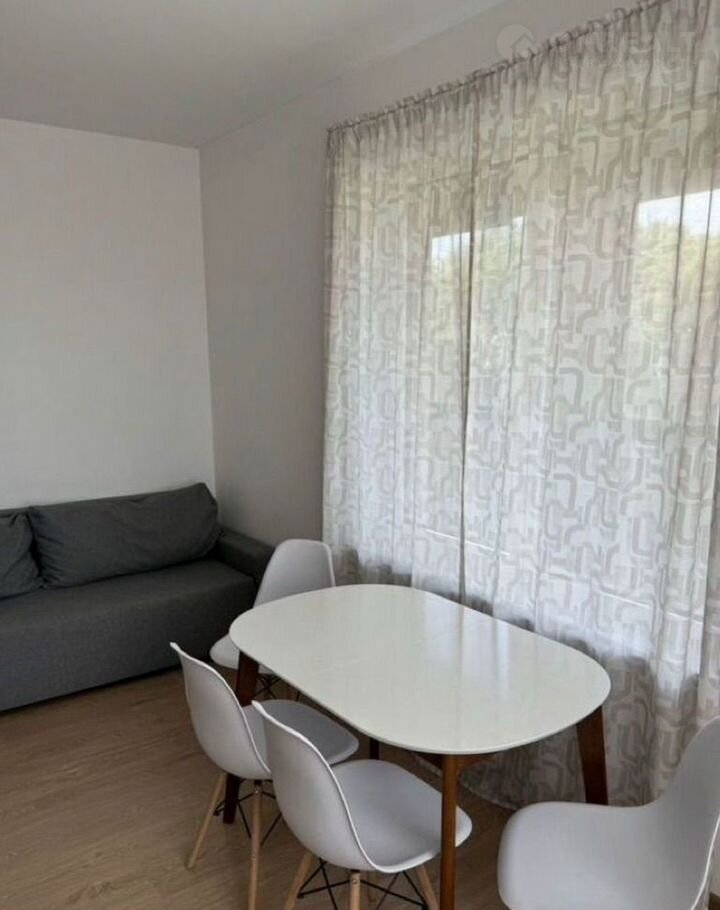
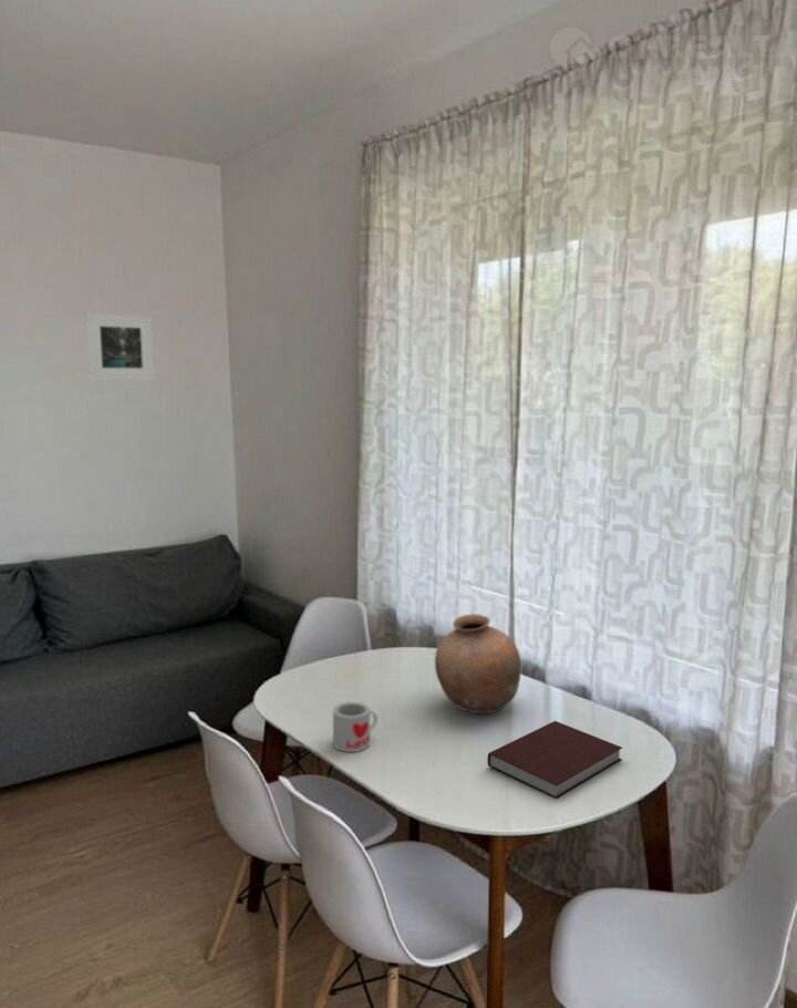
+ notebook (555, 755)
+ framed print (121, 347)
+ pottery (477, 662)
+ mug (356, 724)
